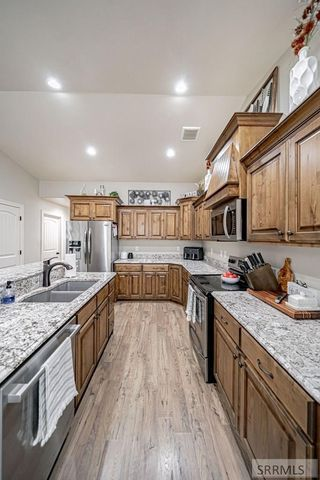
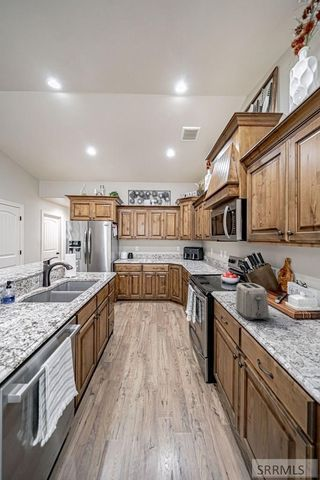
+ toaster (250, 299)
